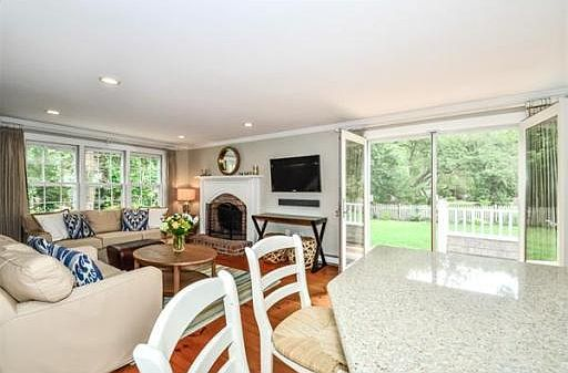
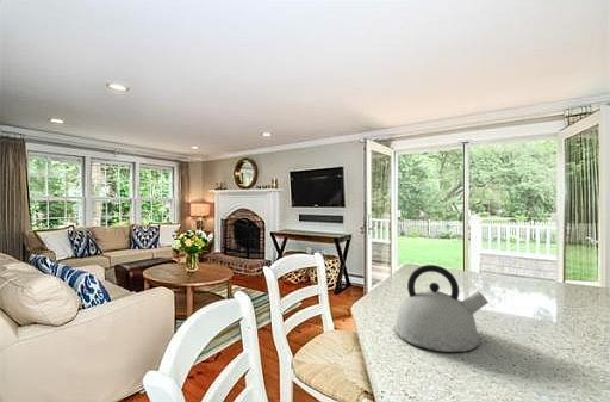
+ kettle (438, 299)
